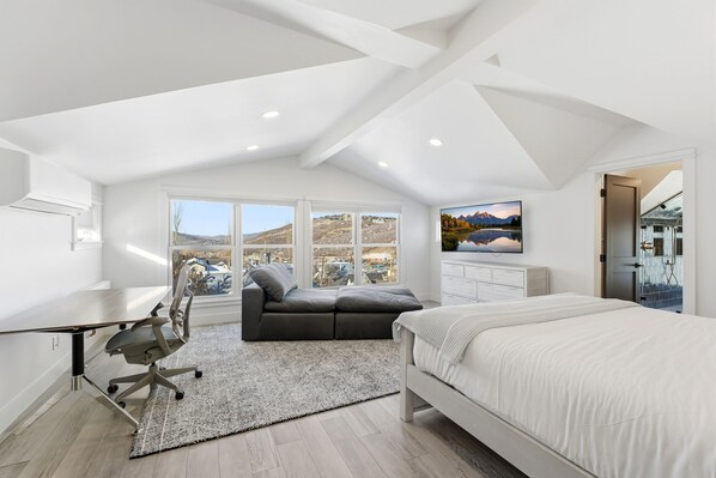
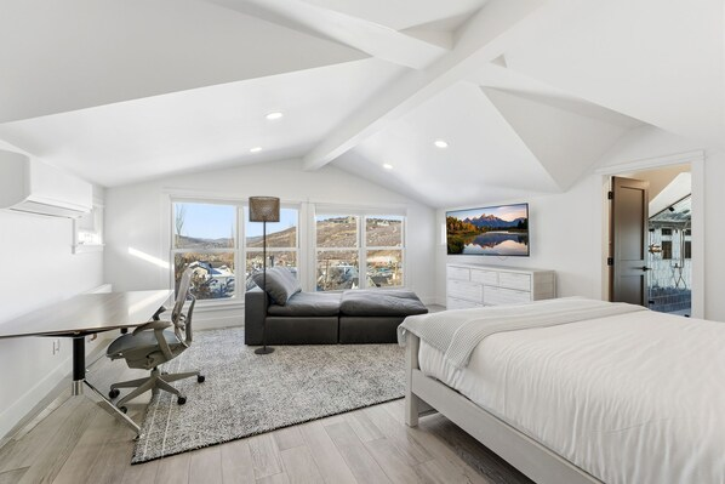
+ floor lamp (264, 274)
